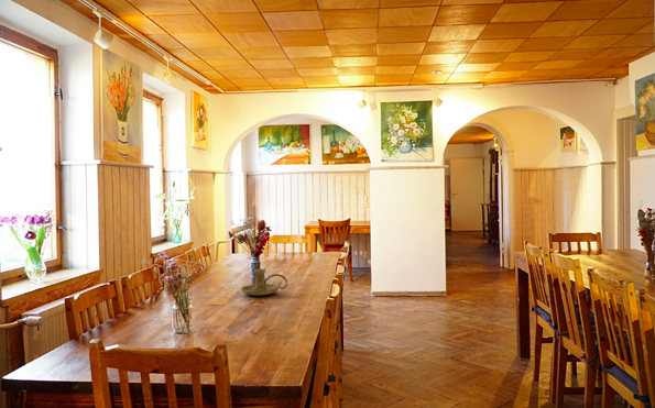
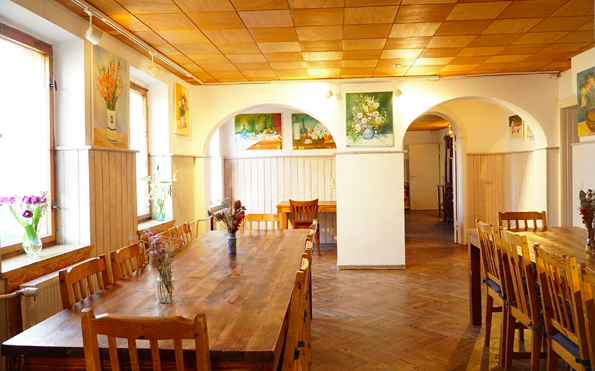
- candle holder (264, 282)
